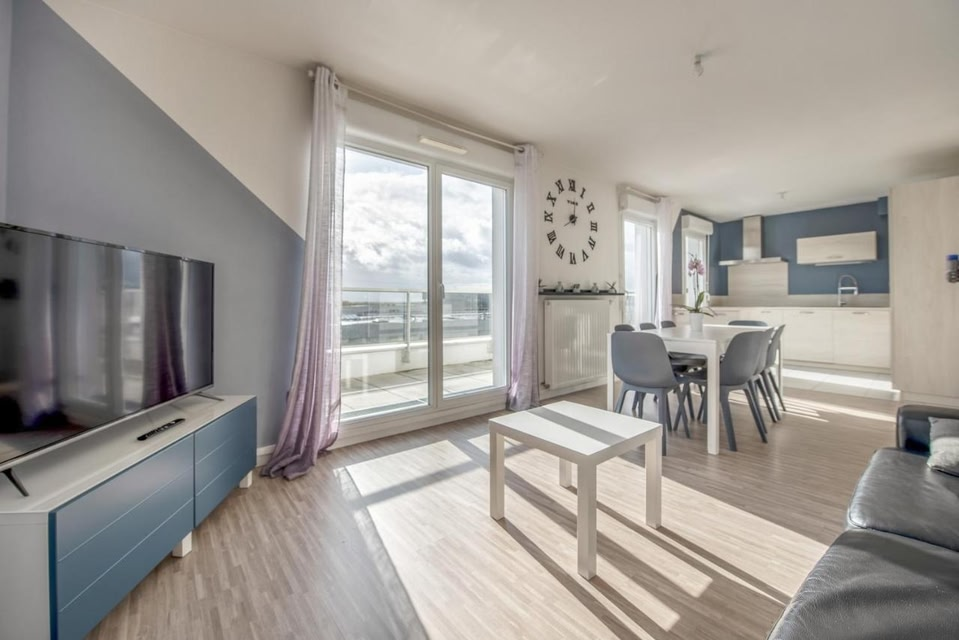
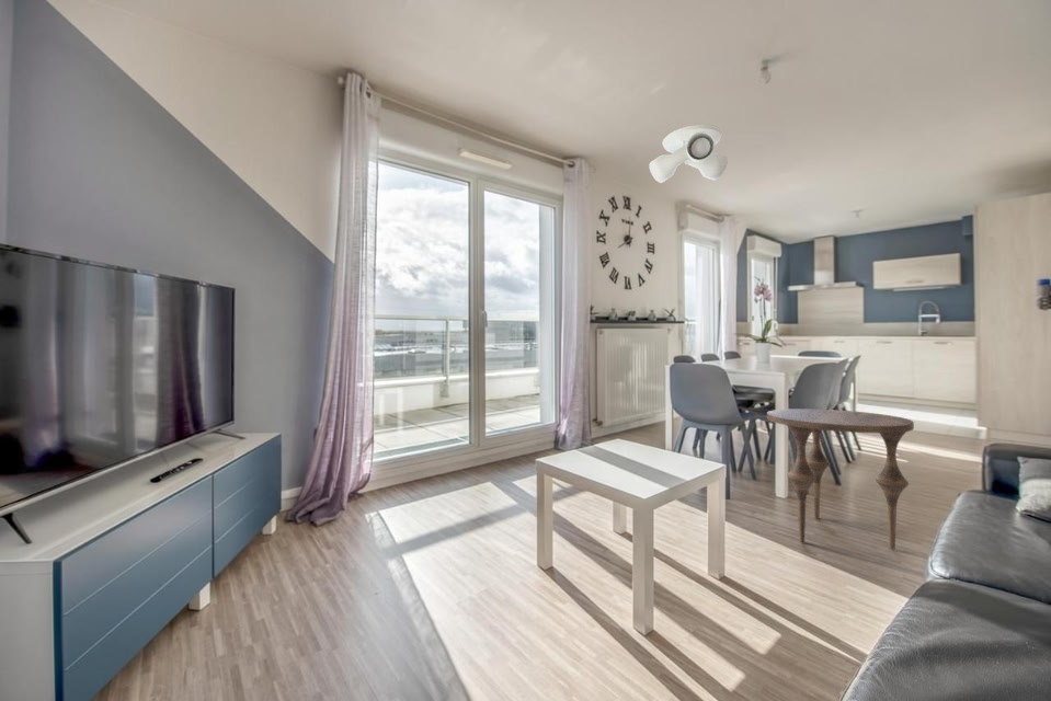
+ ceiling light (687, 157)
+ side table (824, 470)
